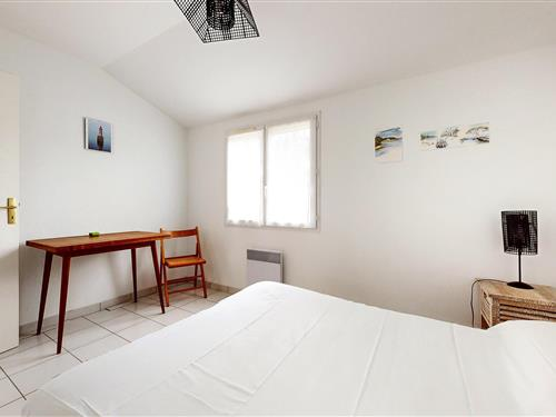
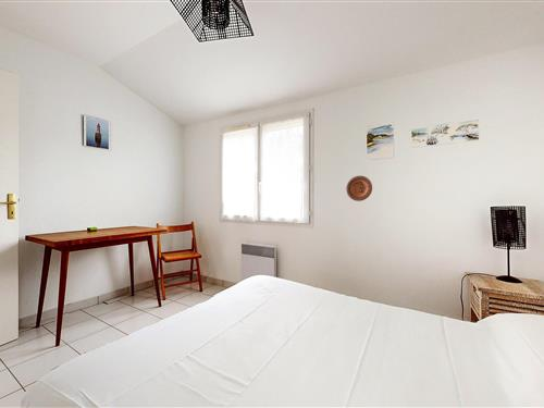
+ decorative plate (359, 188)
